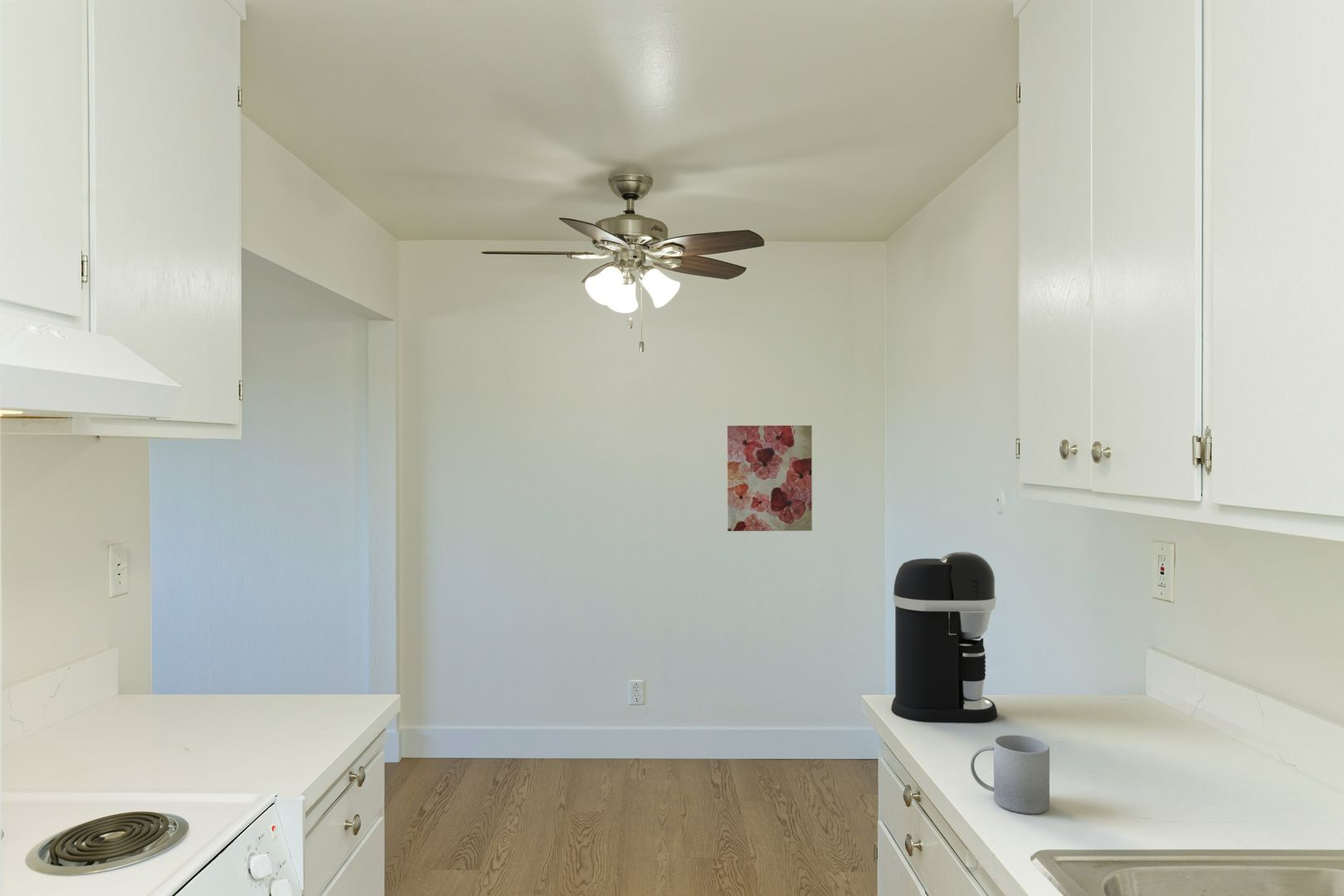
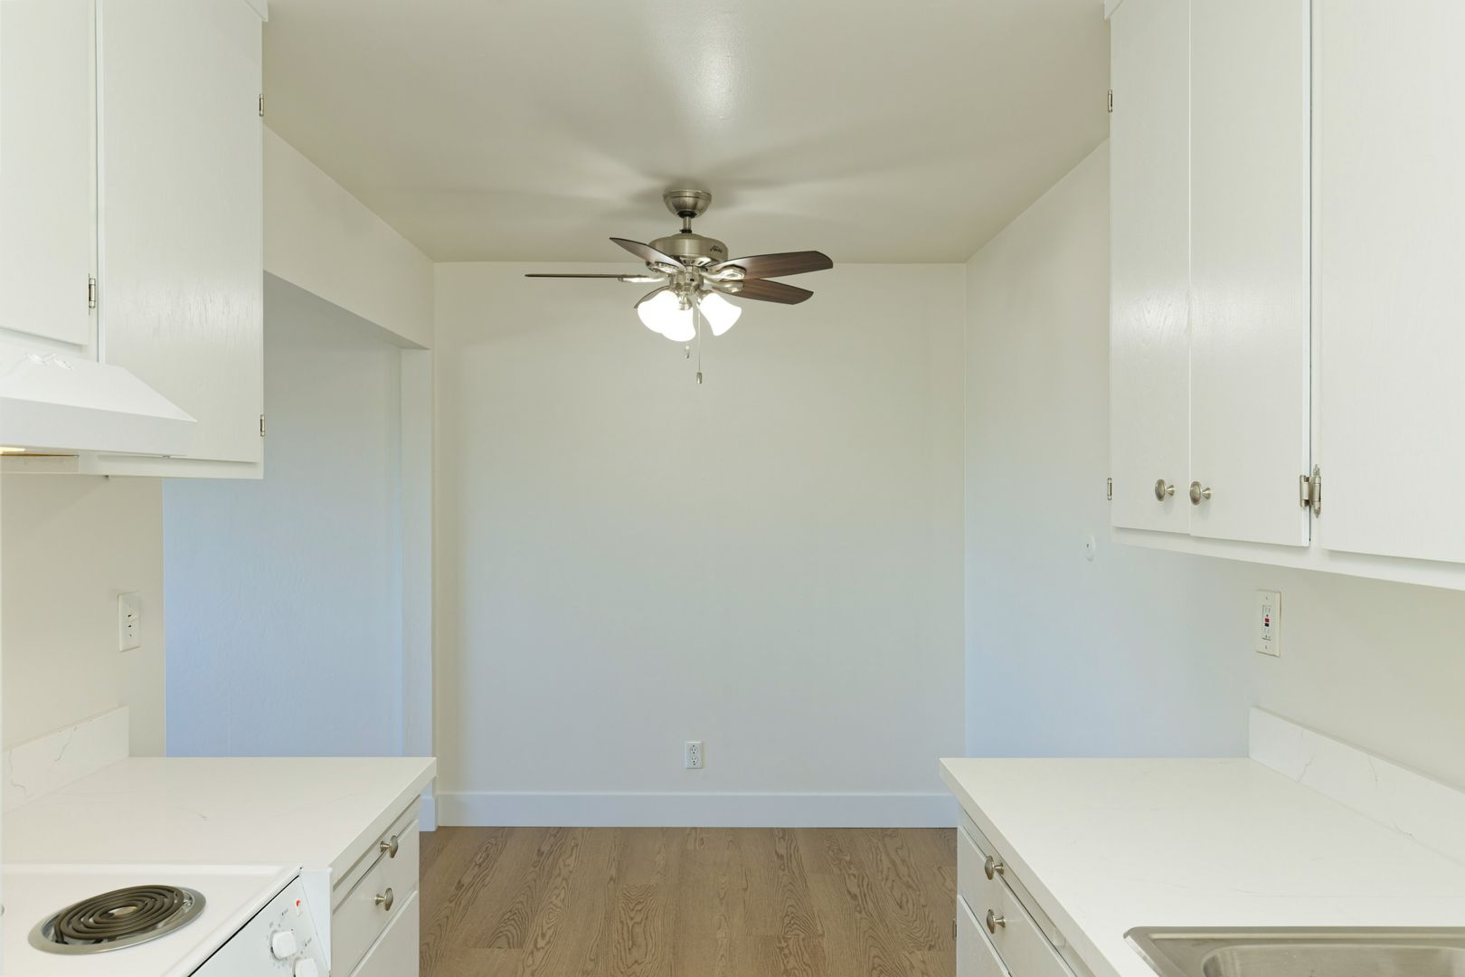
- wall art (769, 478)
- mug (1009, 771)
- coffee maker (943, 632)
